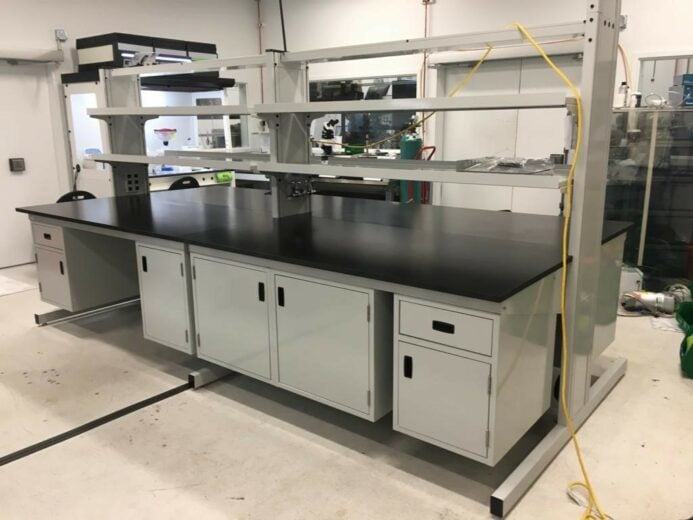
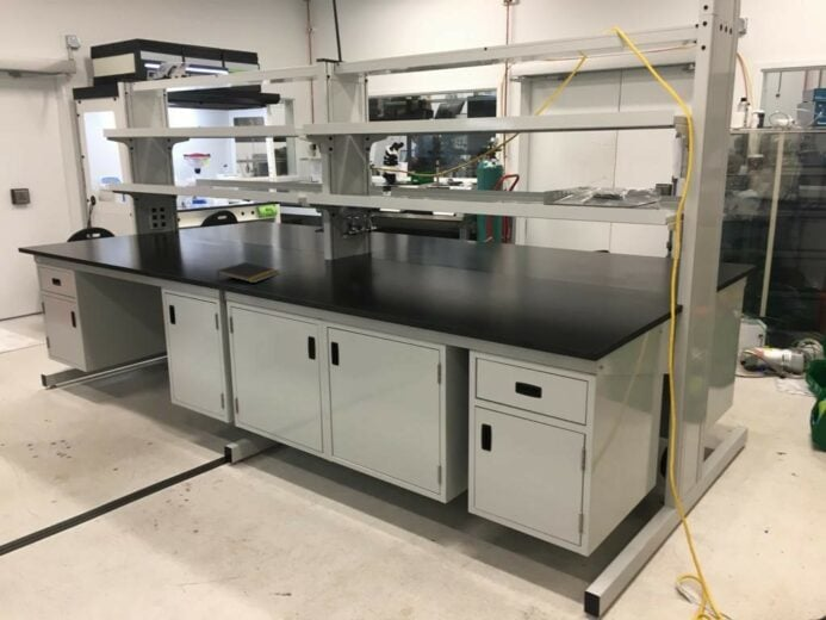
+ notepad (249, 272)
